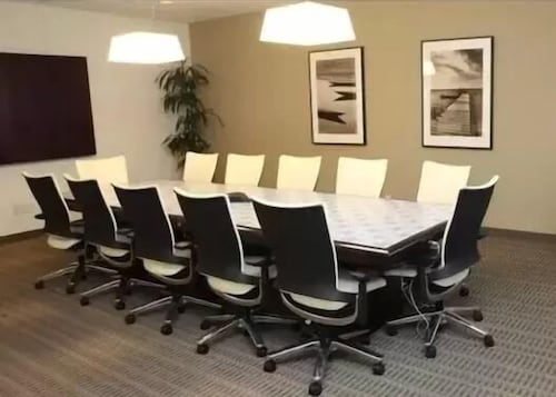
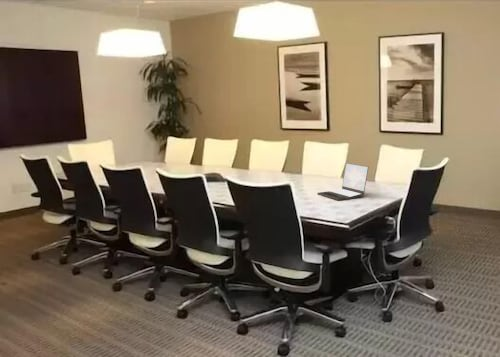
+ laptop (343, 180)
